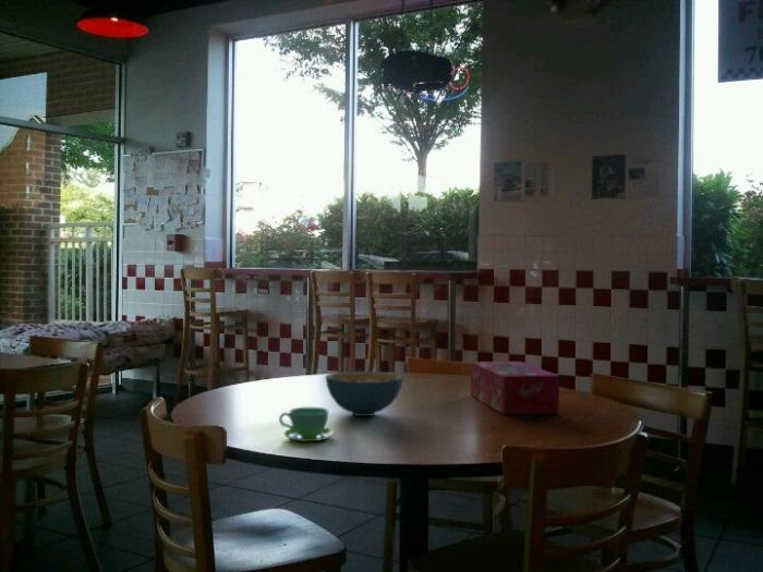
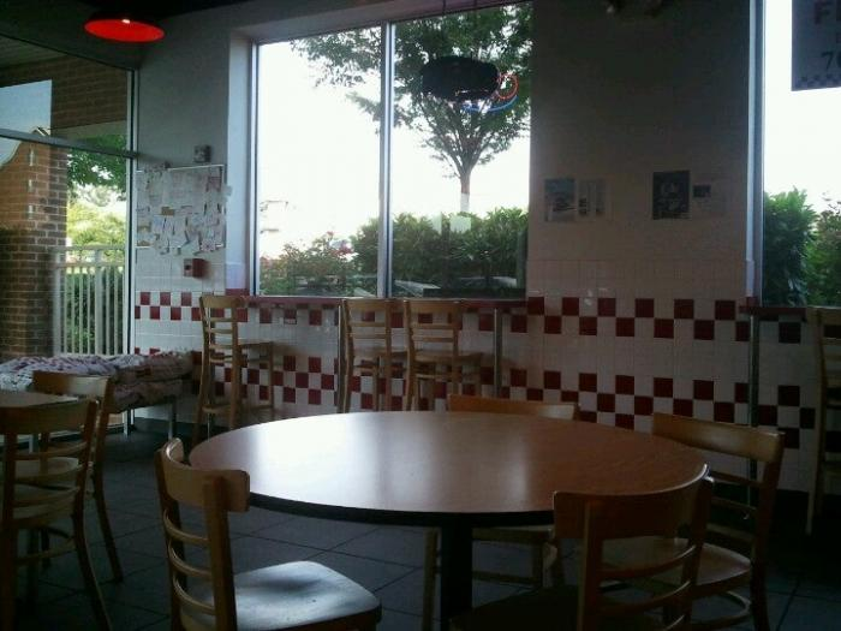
- cereal bowl (363, 394)
- cup (307, 424)
- tissue box (511, 386)
